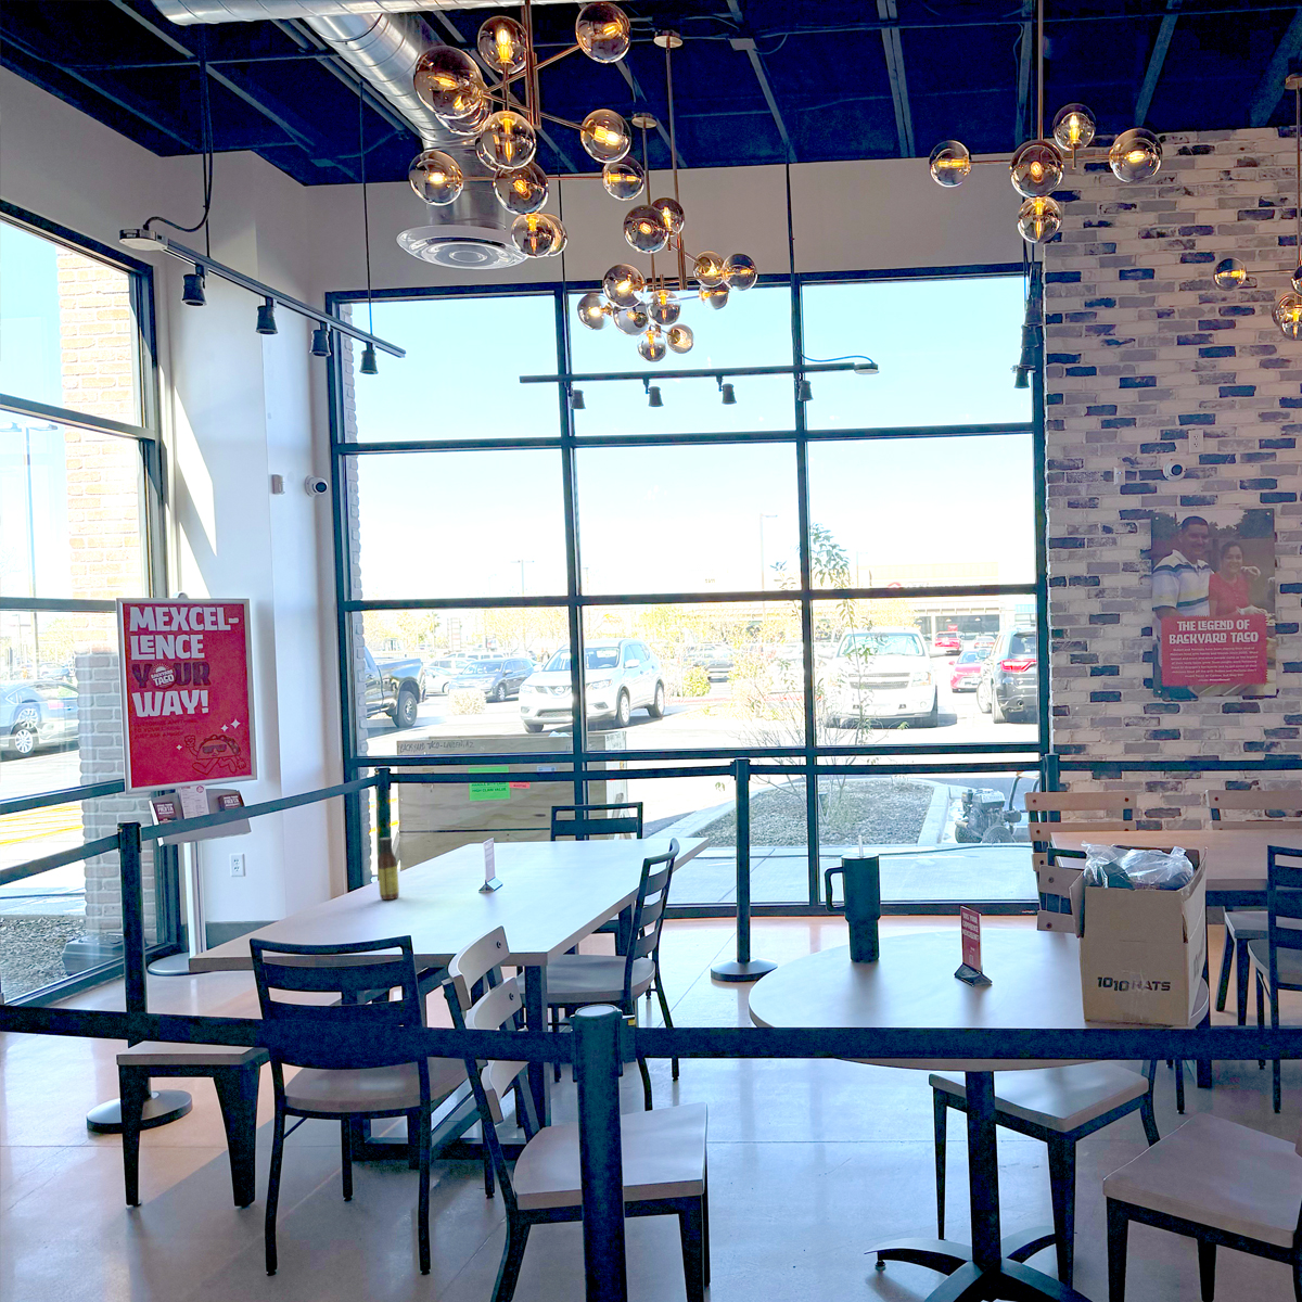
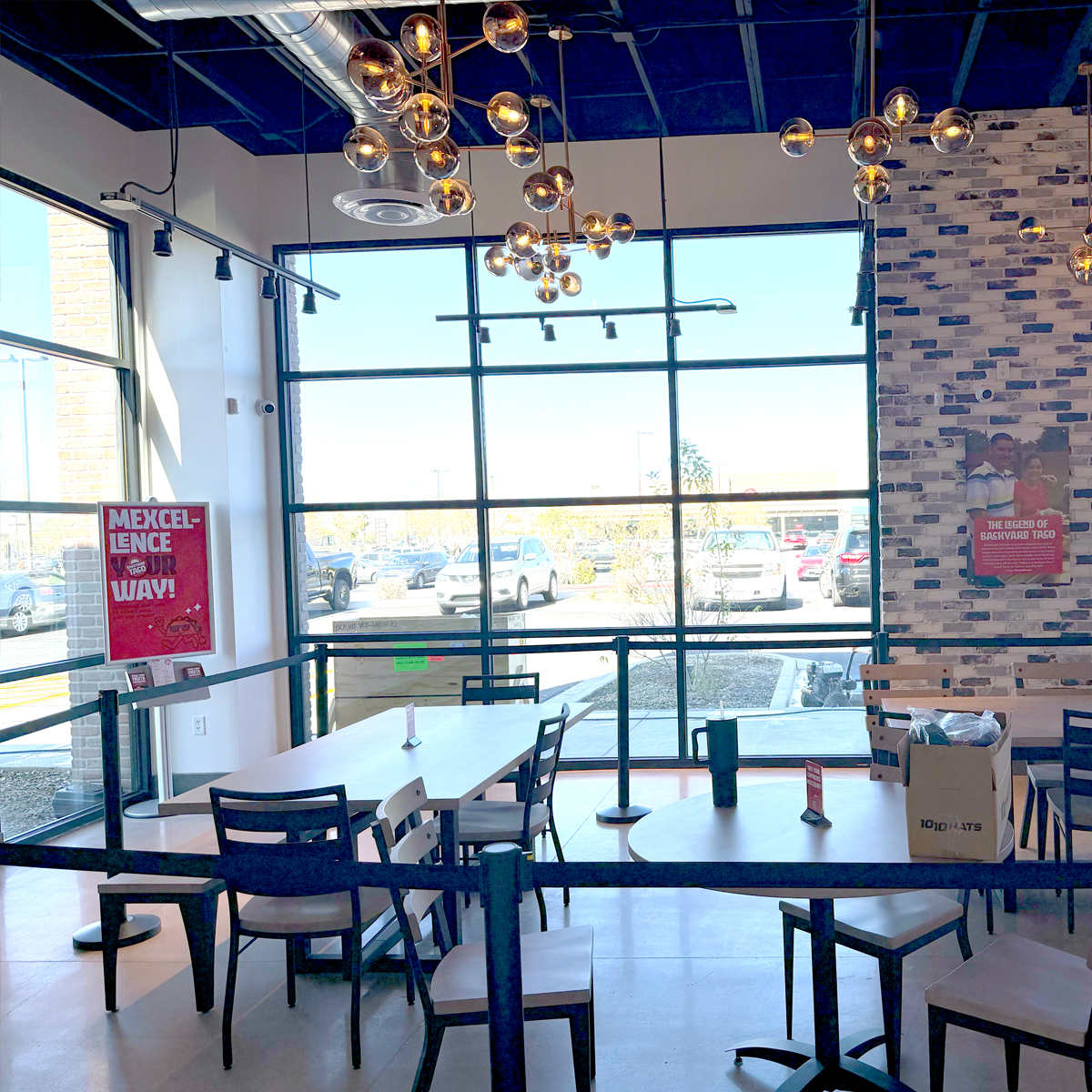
- sauce bottle (388, 868)
